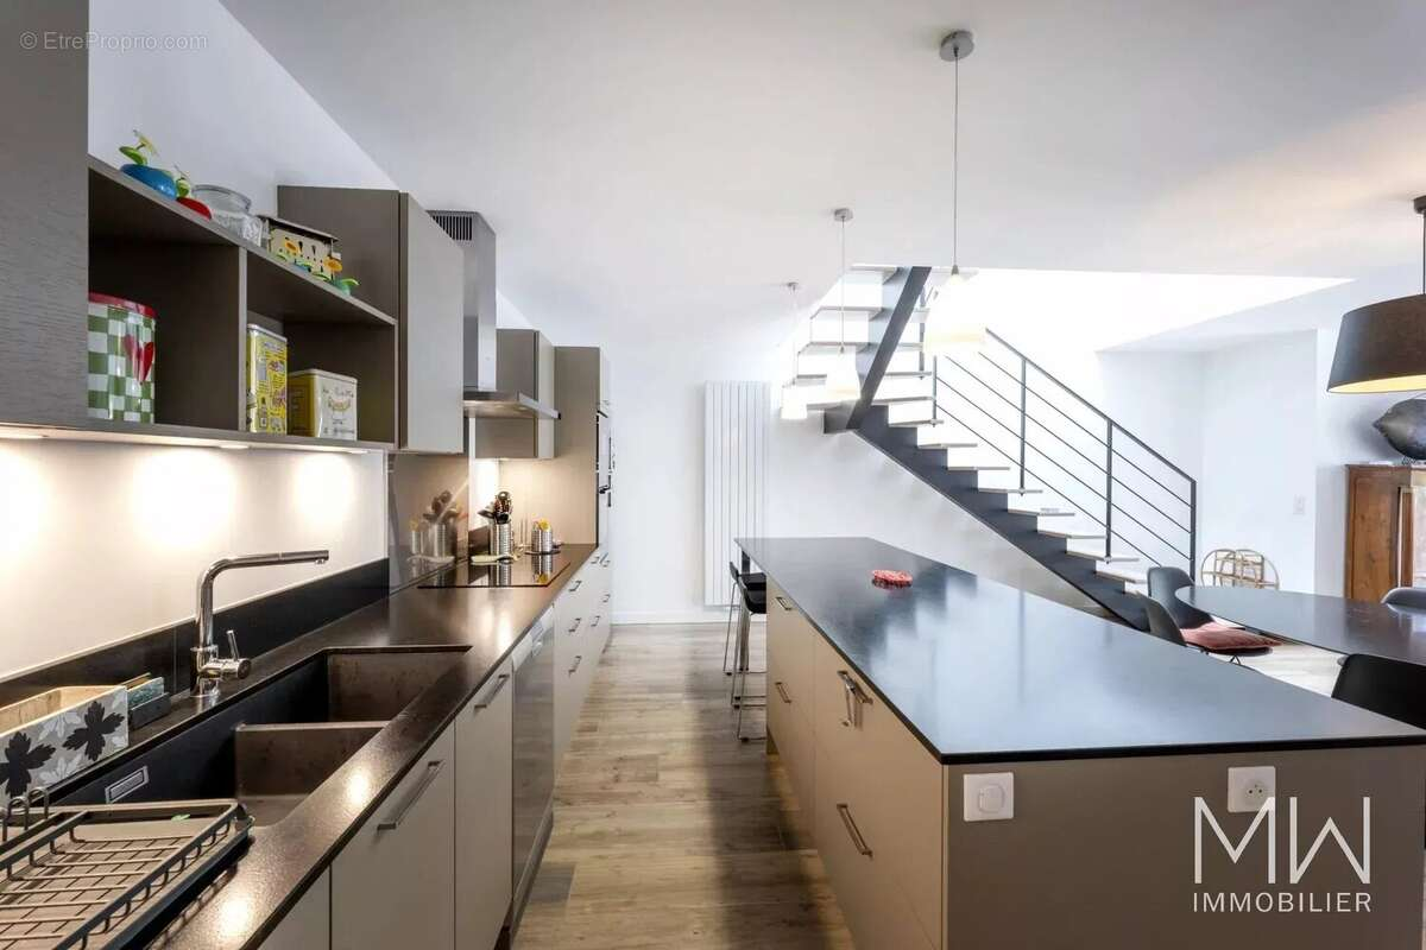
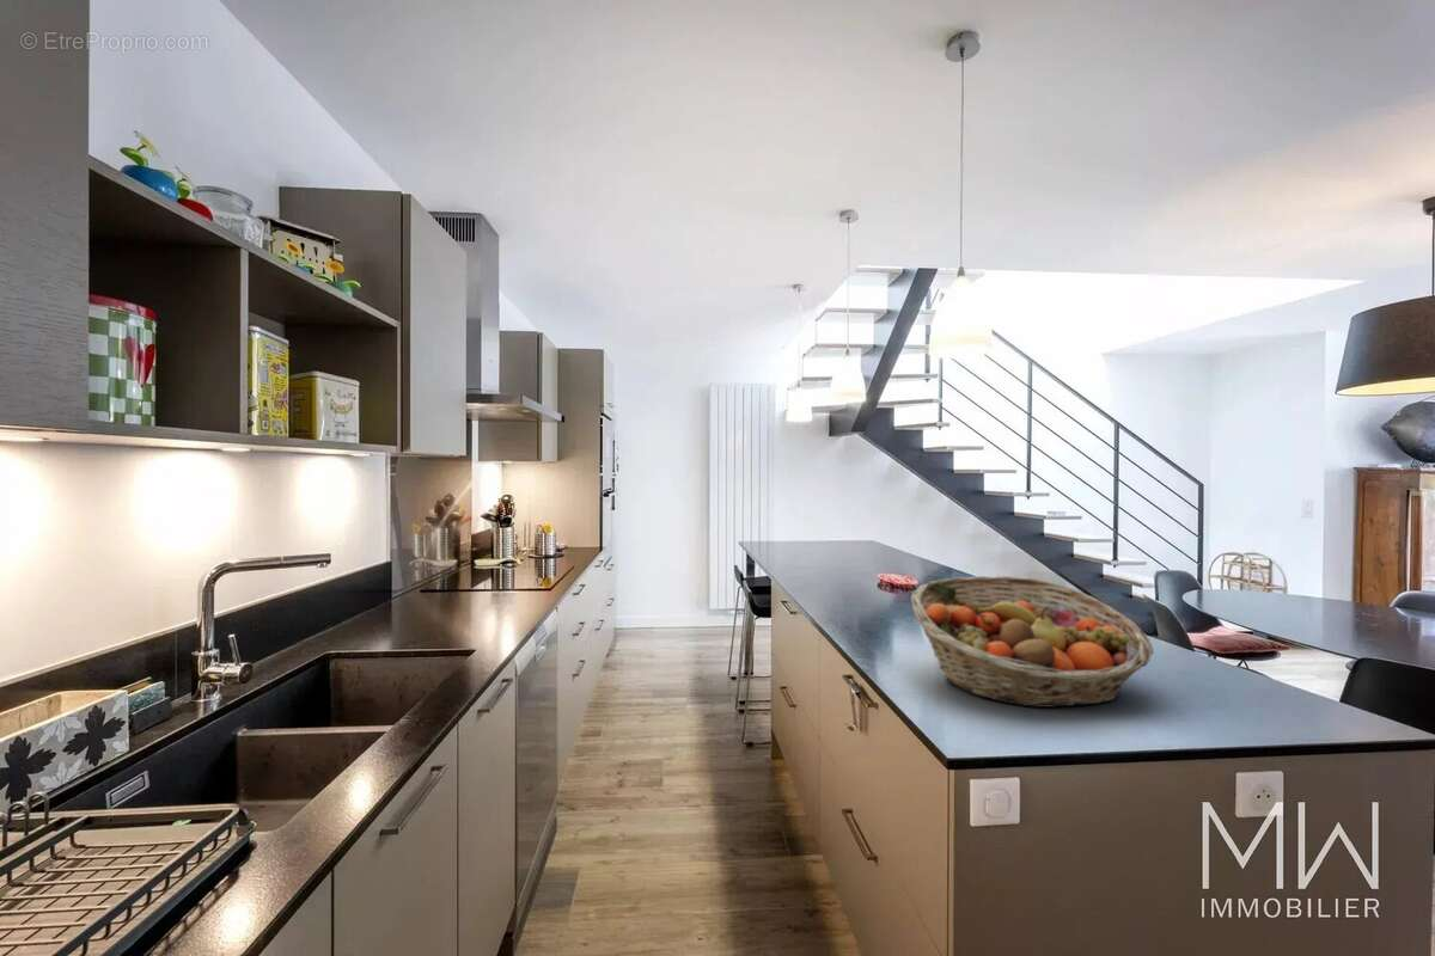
+ fruit basket (1022, 635)
